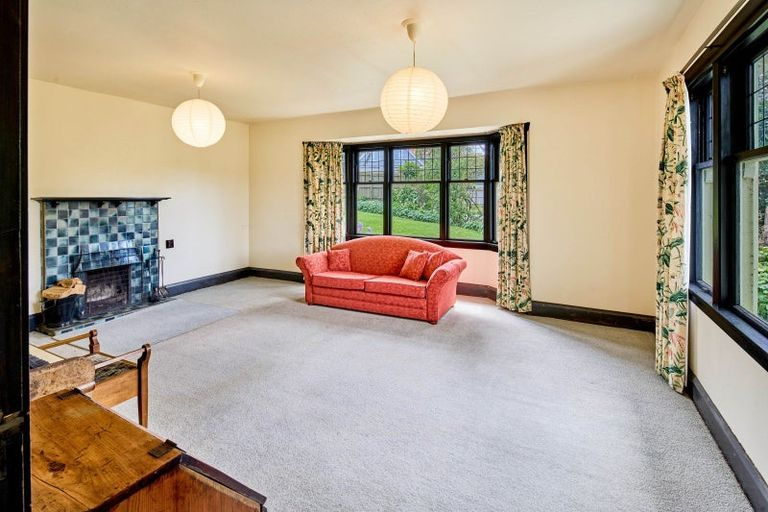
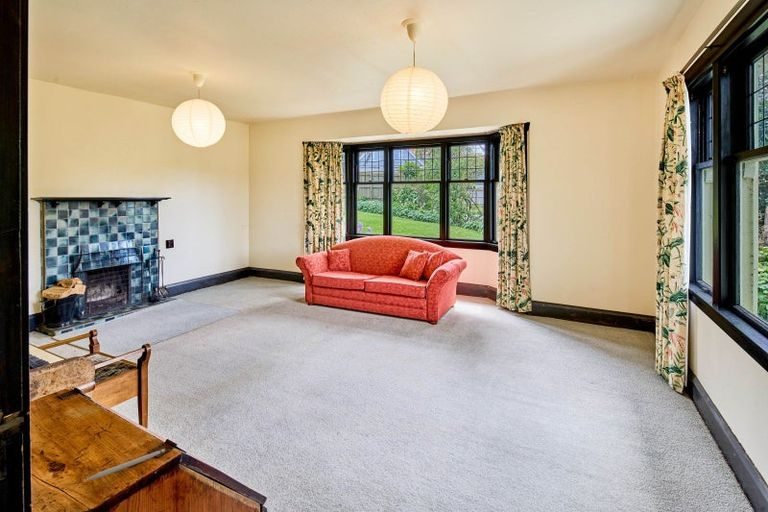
+ pen (128, 464)
